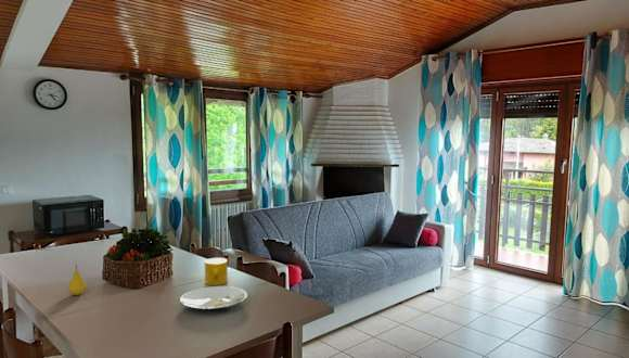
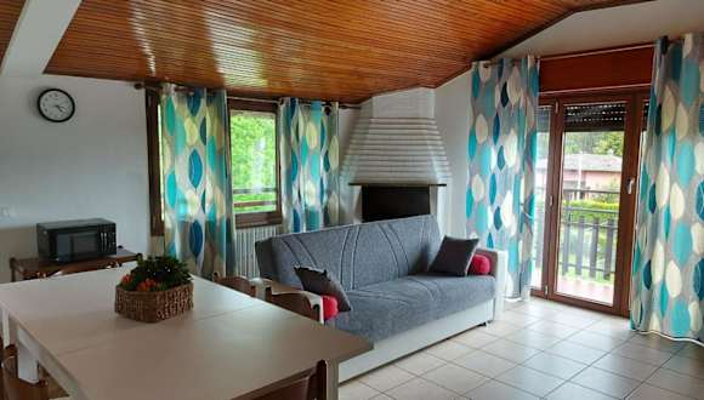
- cup (216, 271)
- fruit (76, 279)
- plate (214, 301)
